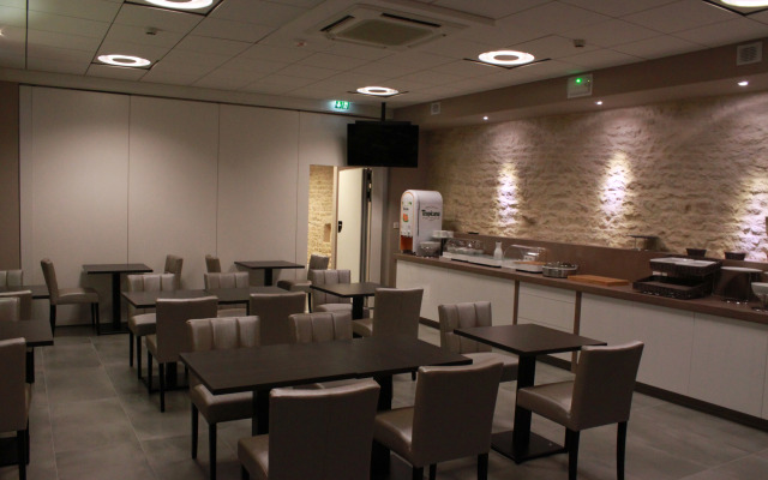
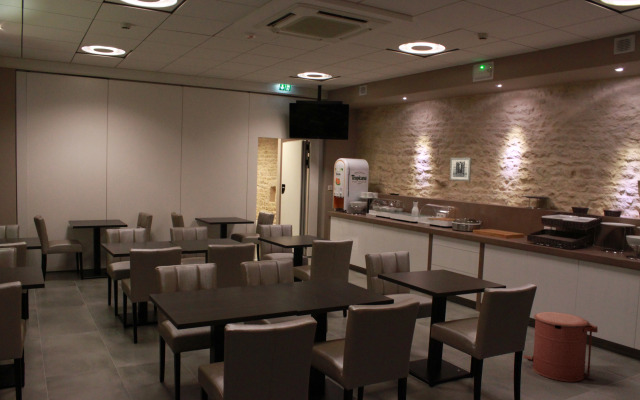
+ trash can (559, 344)
+ wall art (460, 169)
